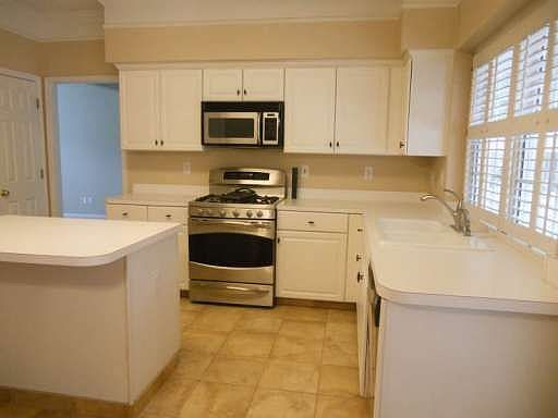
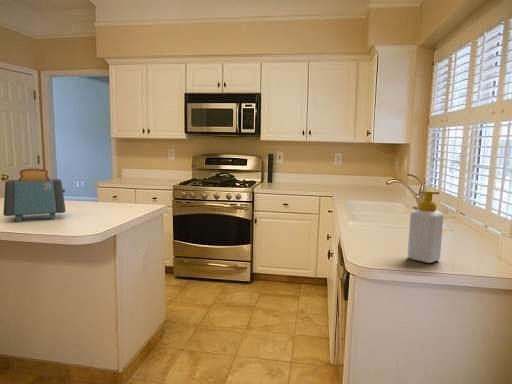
+ toaster (35, 193)
+ soap bottle (426, 225)
